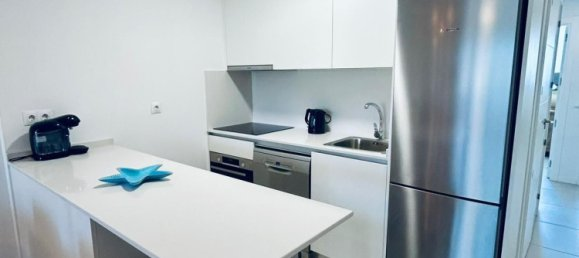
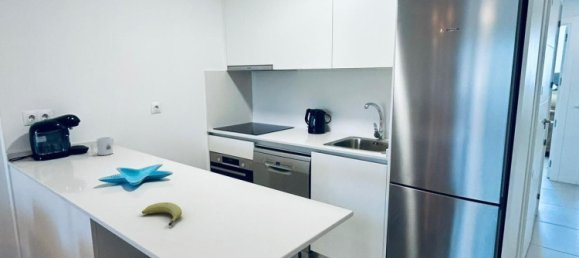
+ mug (101, 146)
+ fruit (165, 211)
